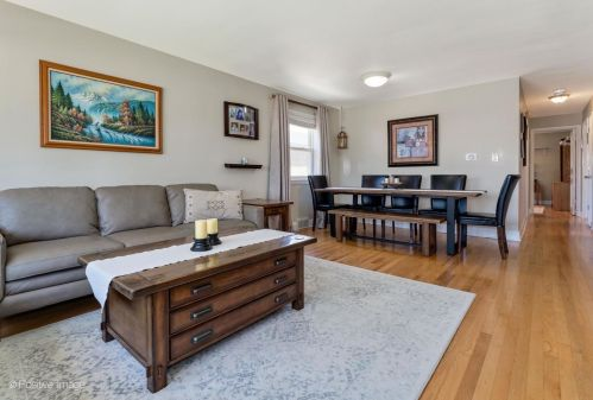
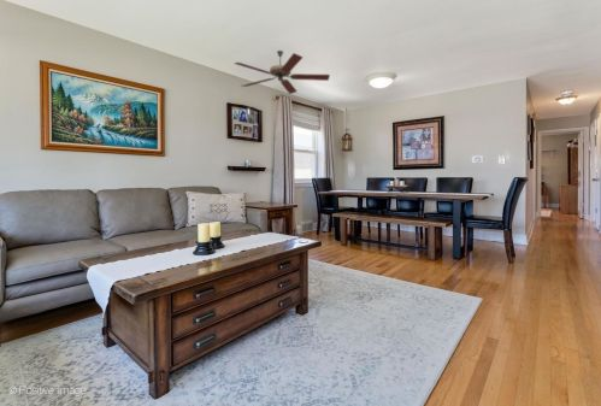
+ ceiling fan (283, 66)
